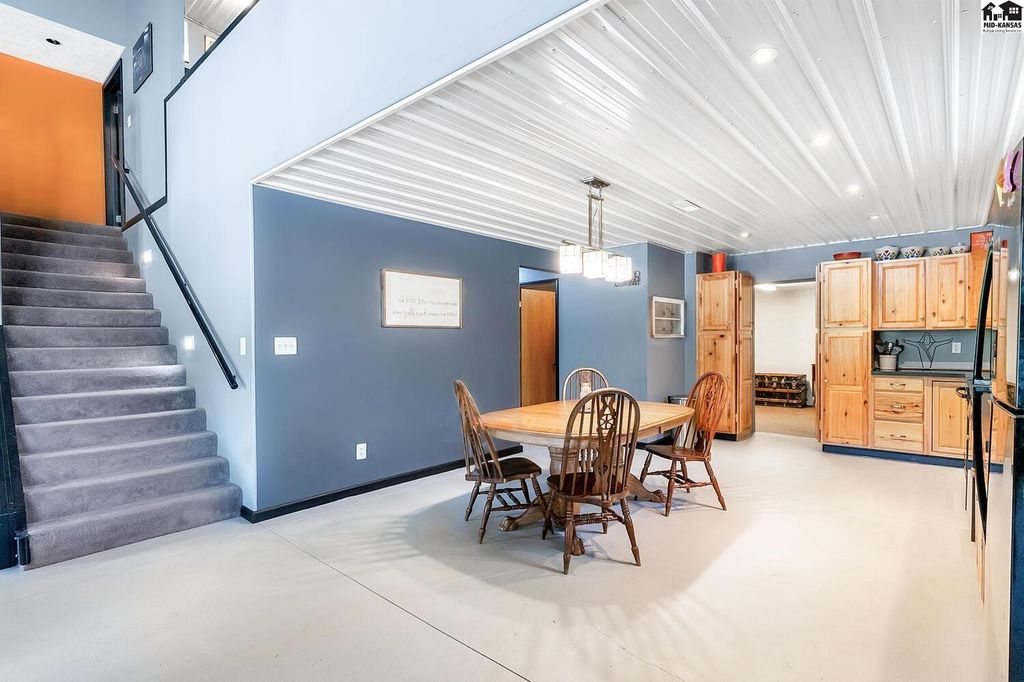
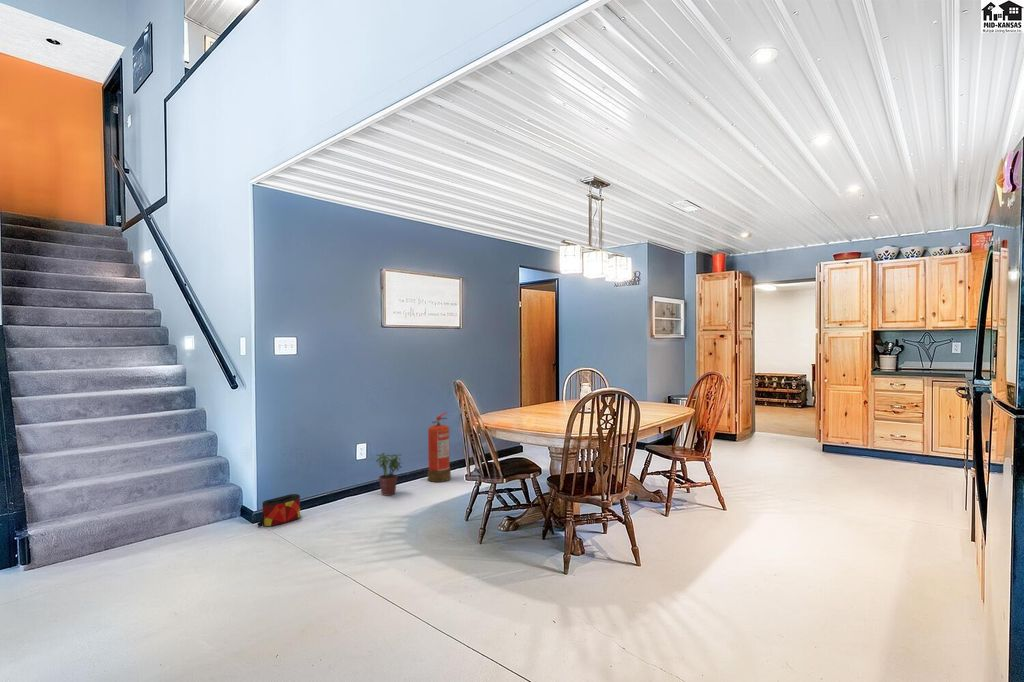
+ bag (280, 509)
+ fire extinguisher (438, 446)
+ potted plant (386, 472)
